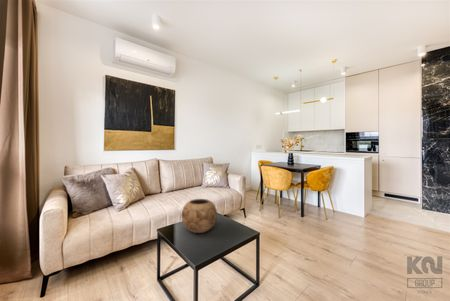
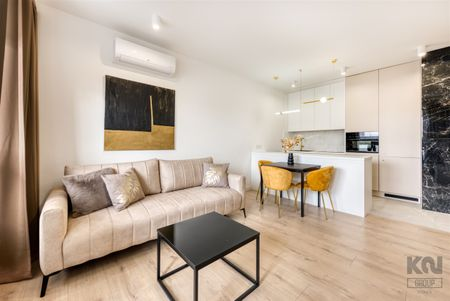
- decorative bowl (199, 215)
